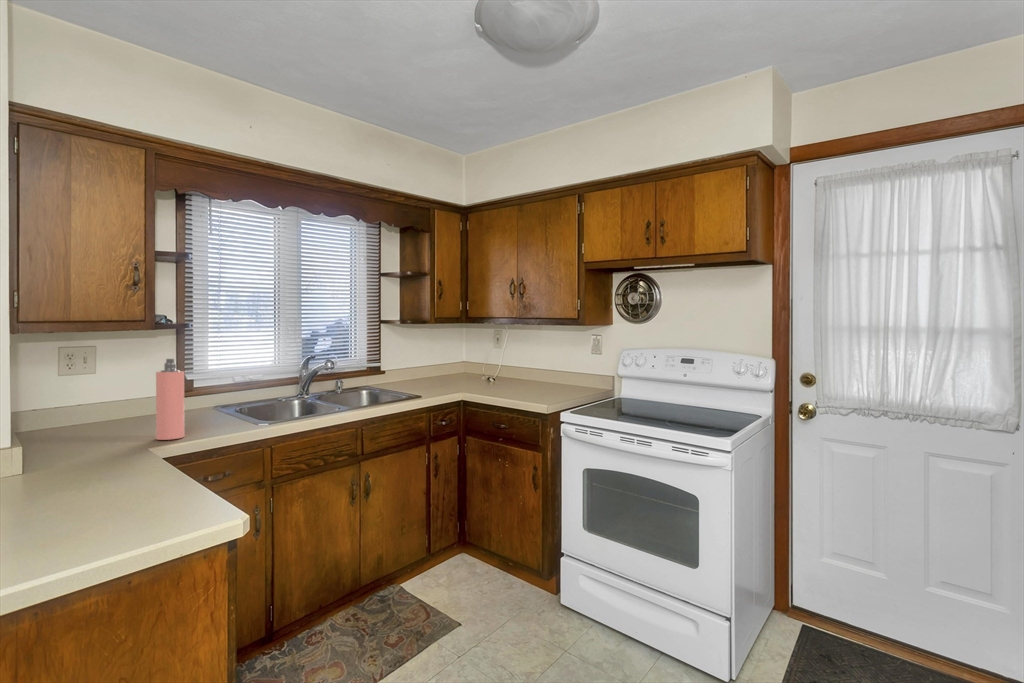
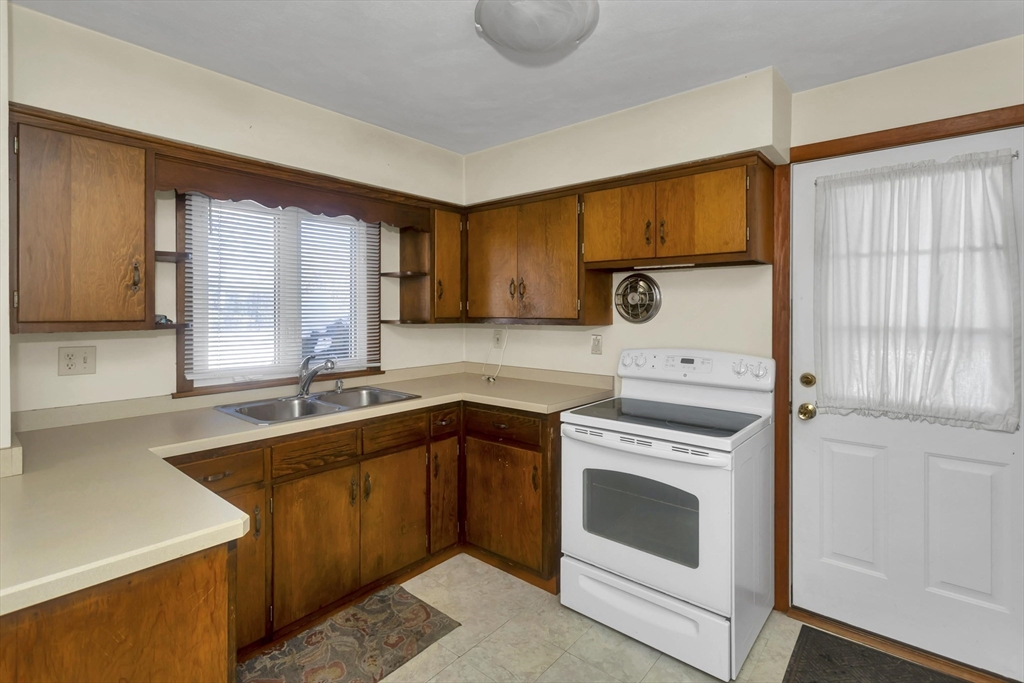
- spray bottle (170, 398)
